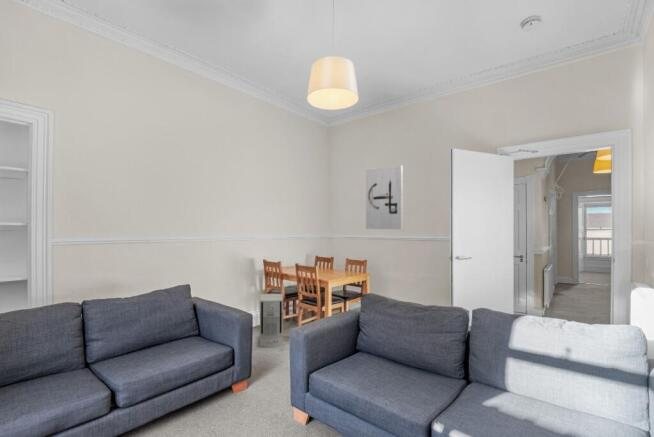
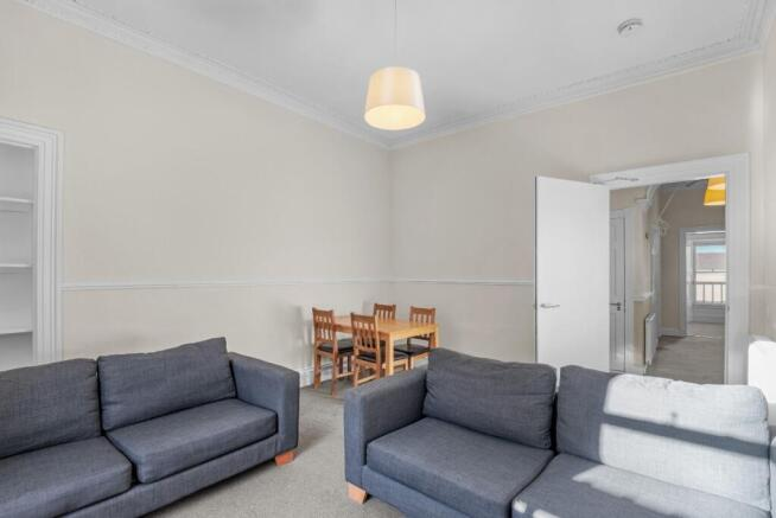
- wall art (383, 198)
- air purifier (271, 319)
